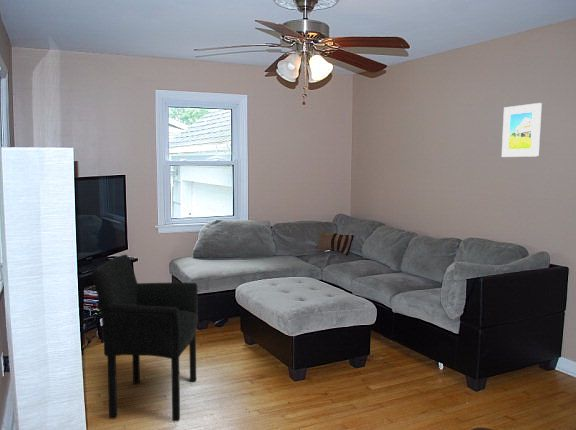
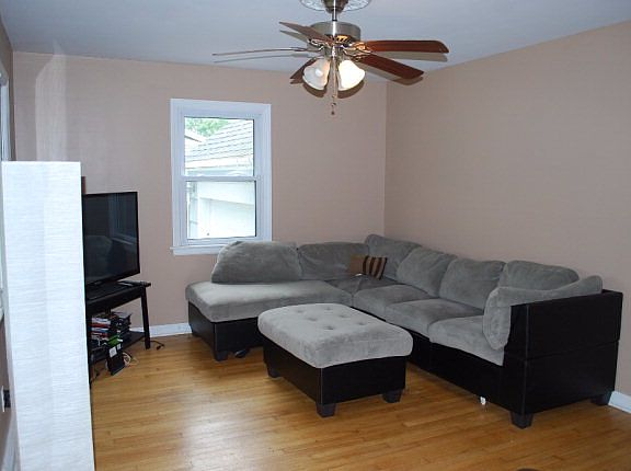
- armchair (149, 331)
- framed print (520, 131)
